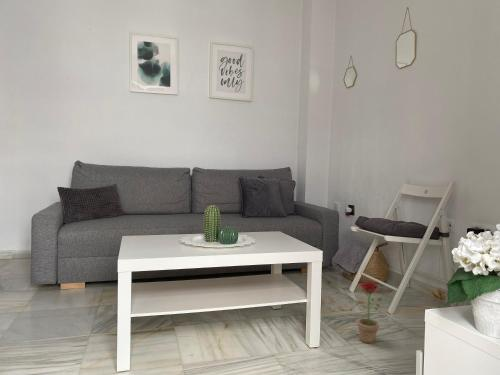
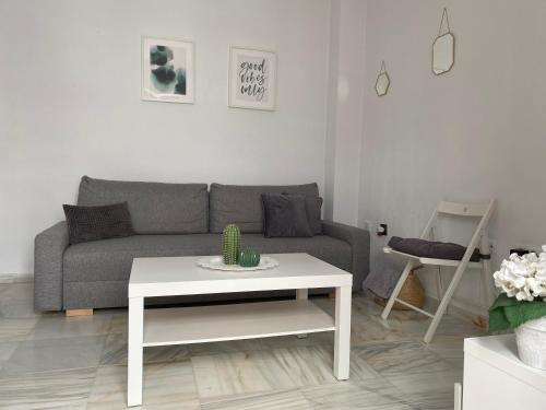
- decorative plant (361, 309)
